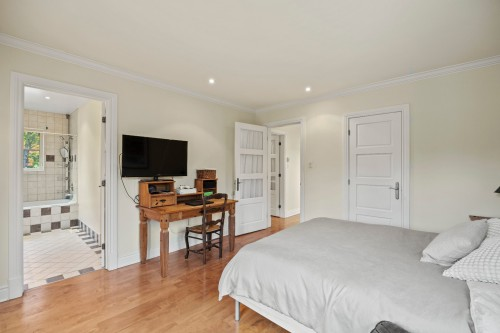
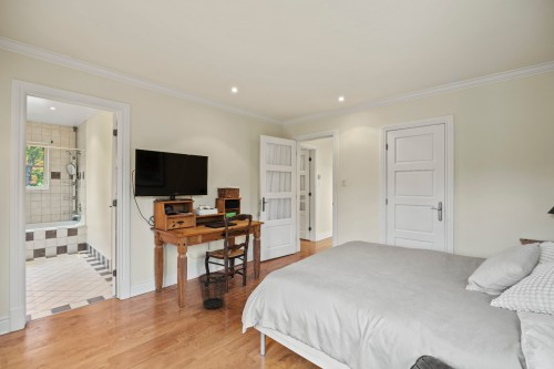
+ wastebasket (213, 289)
